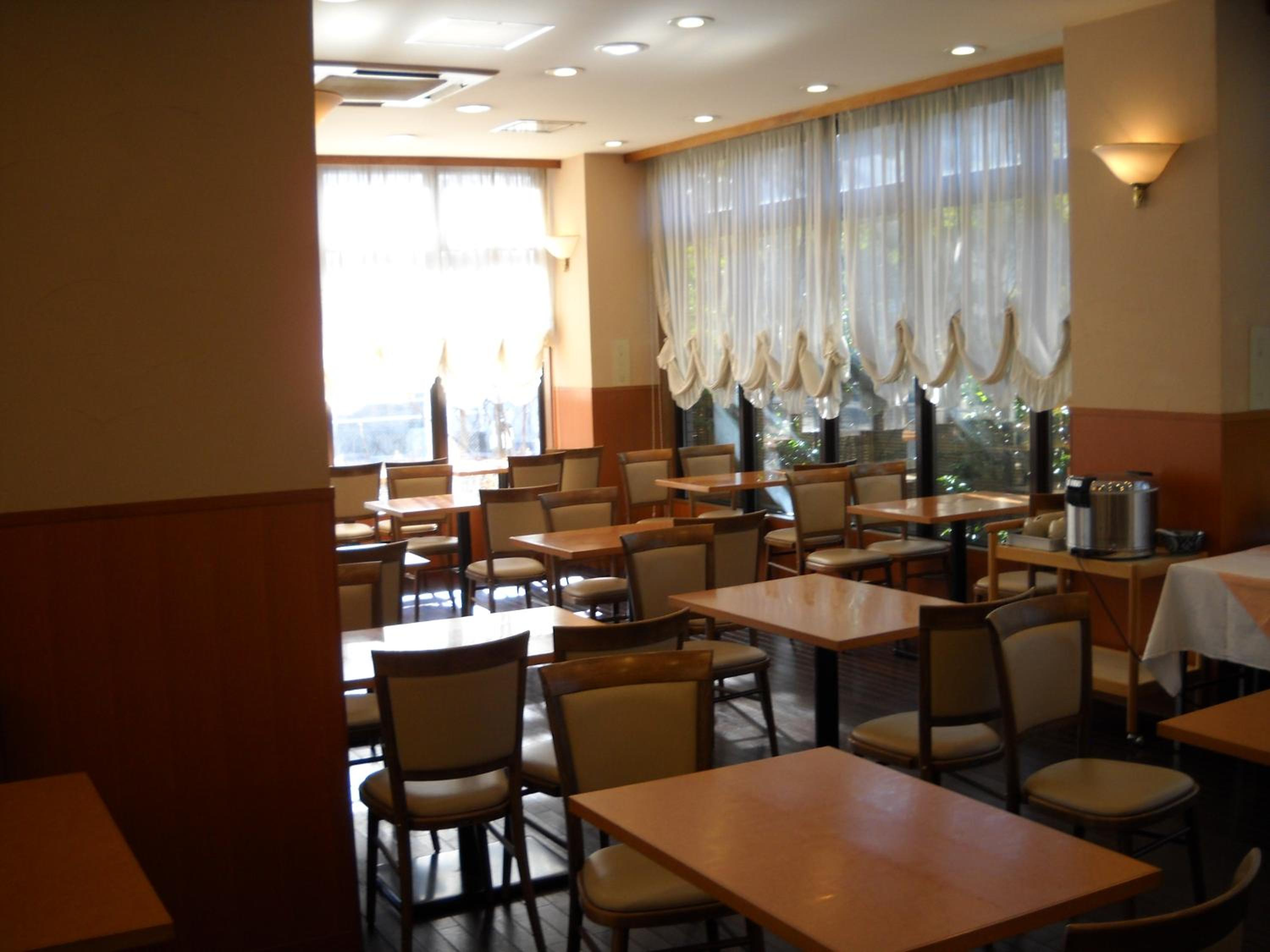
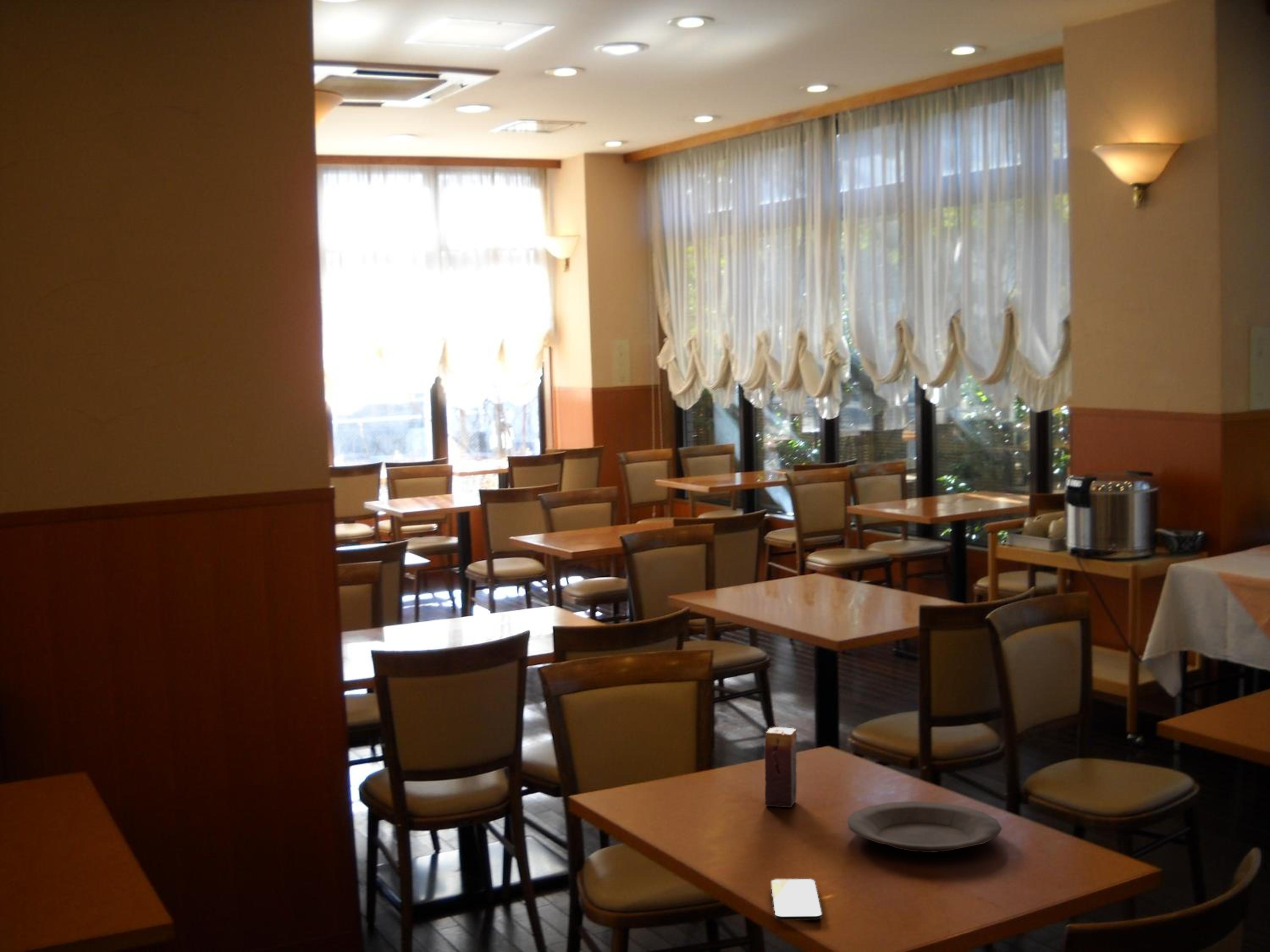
+ candle (781, 766)
+ smartphone (795, 899)
+ plate (923, 830)
